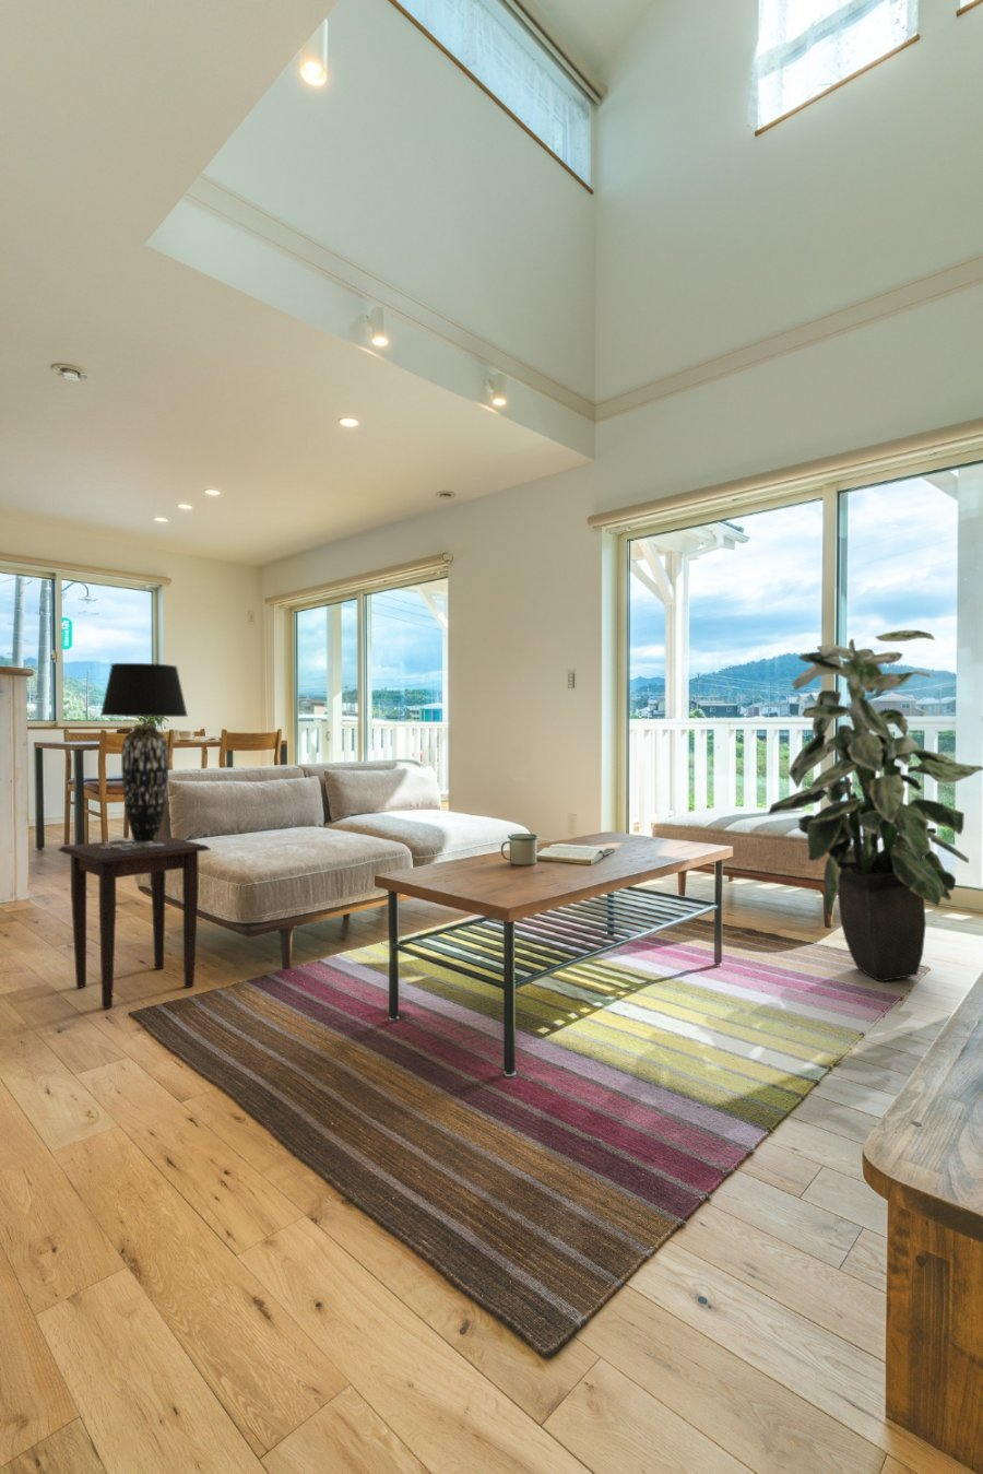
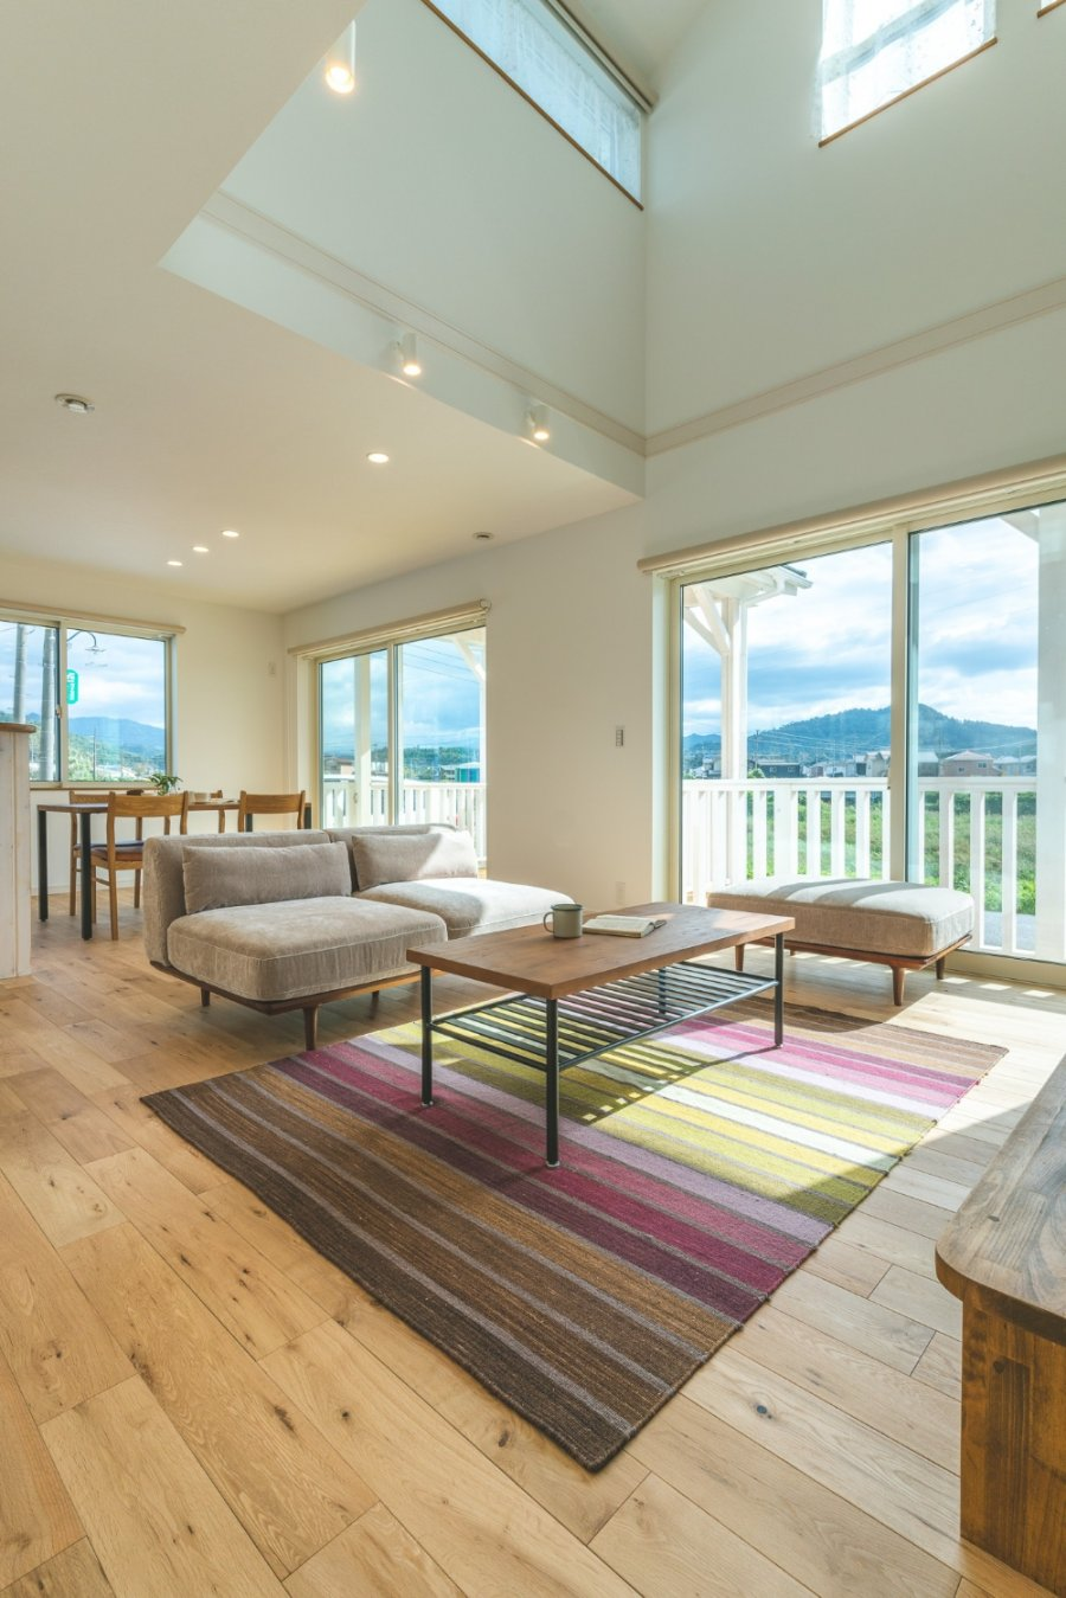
- indoor plant (878, 806)
- table lamp (144, 756)
- side table (151, 909)
